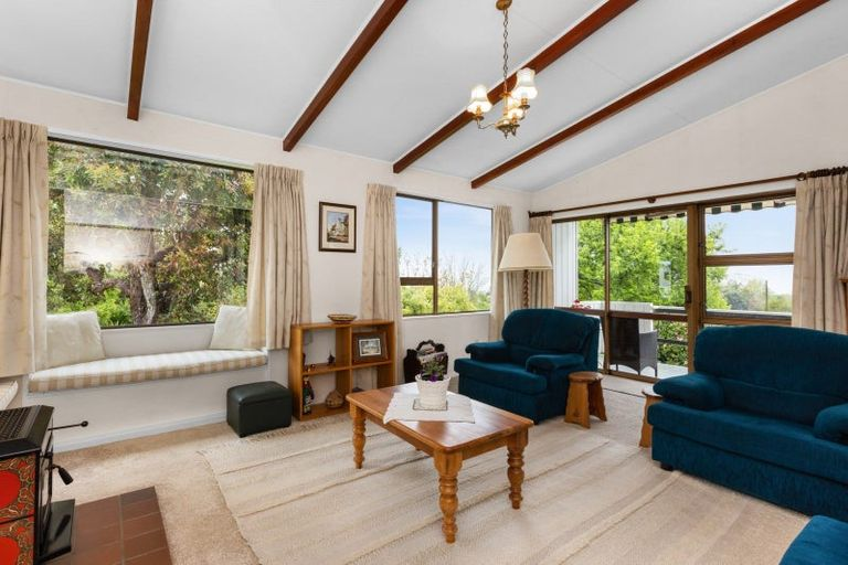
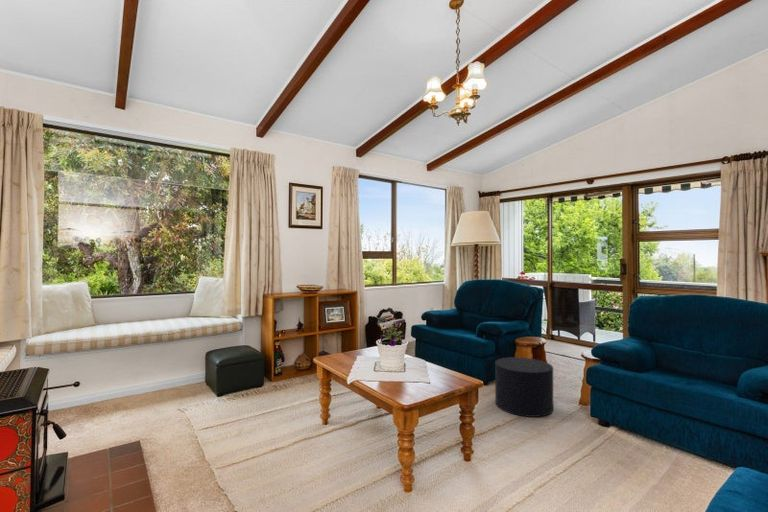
+ stool (523, 384)
